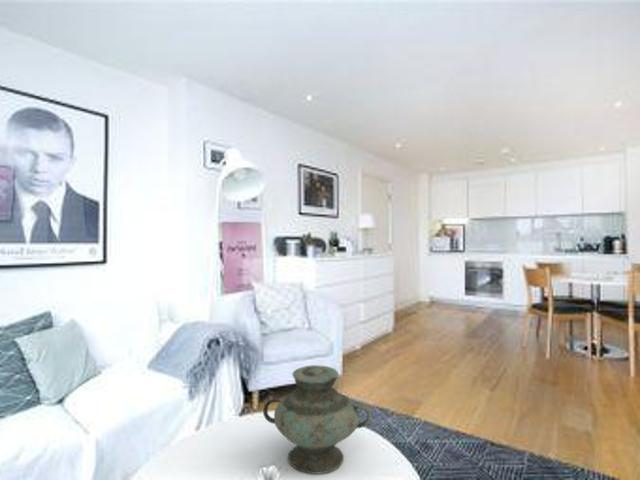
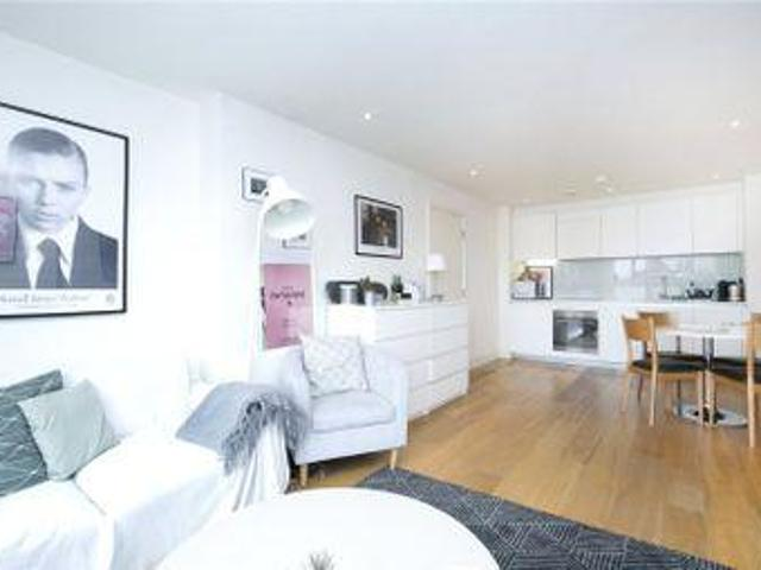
- vase (316, 413)
